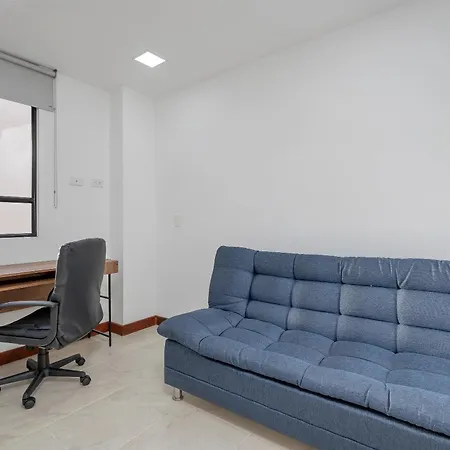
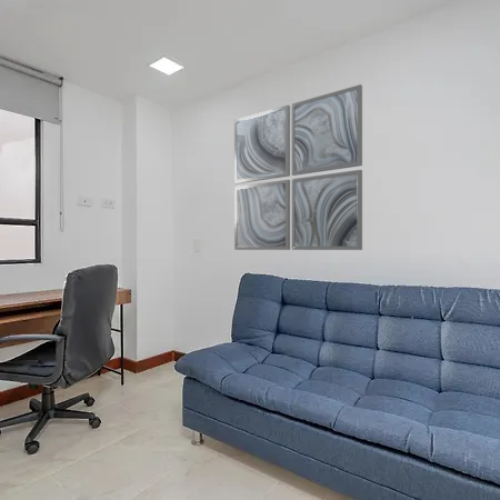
+ wall art (292, 179)
